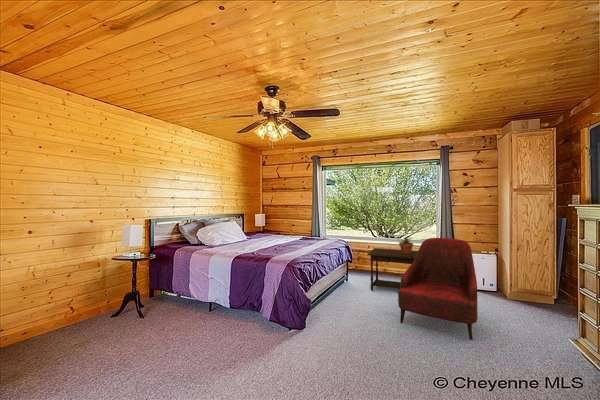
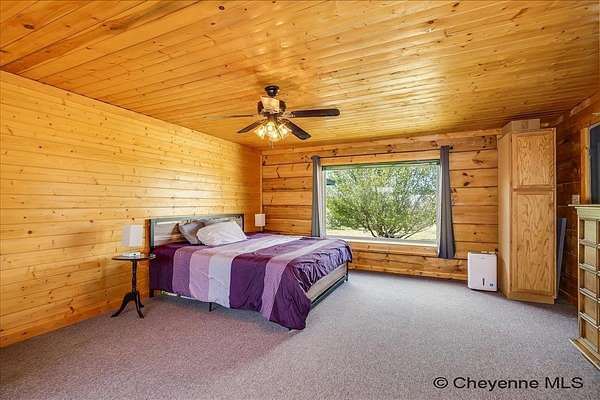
- side table (394, 262)
- potted plant (406, 243)
- armchair (440, 280)
